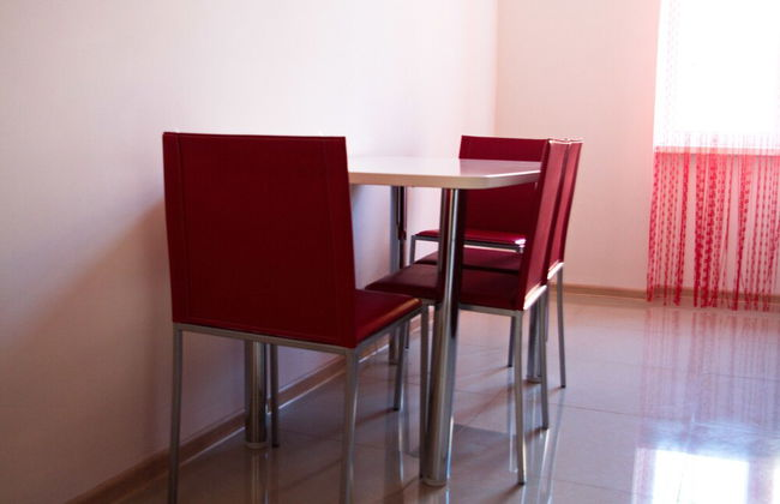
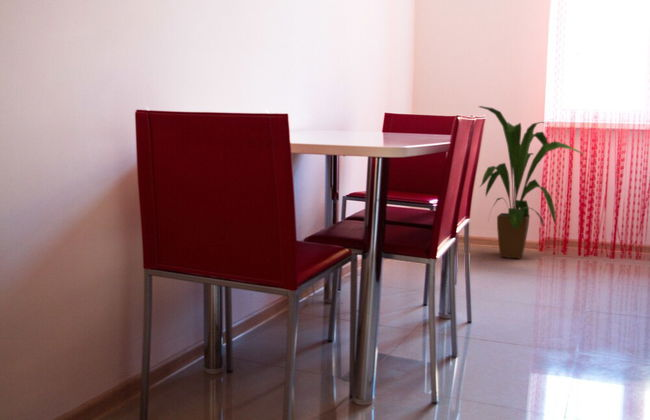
+ house plant (528, 183)
